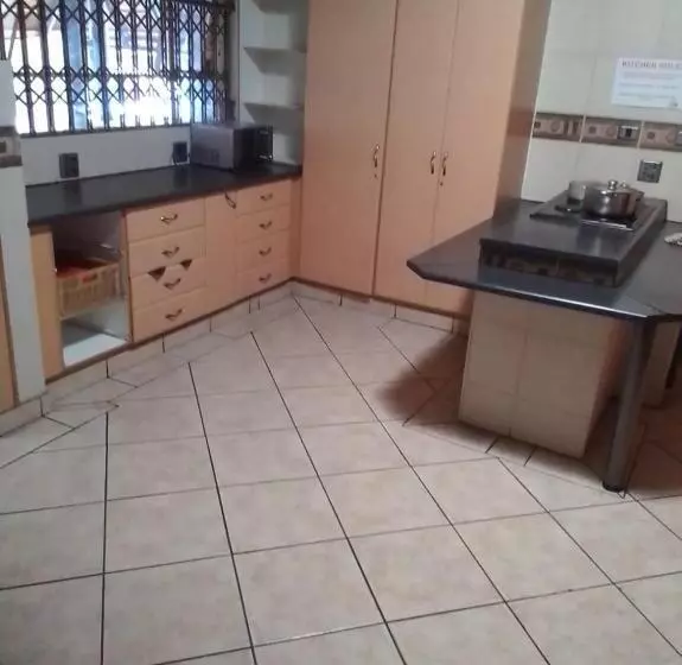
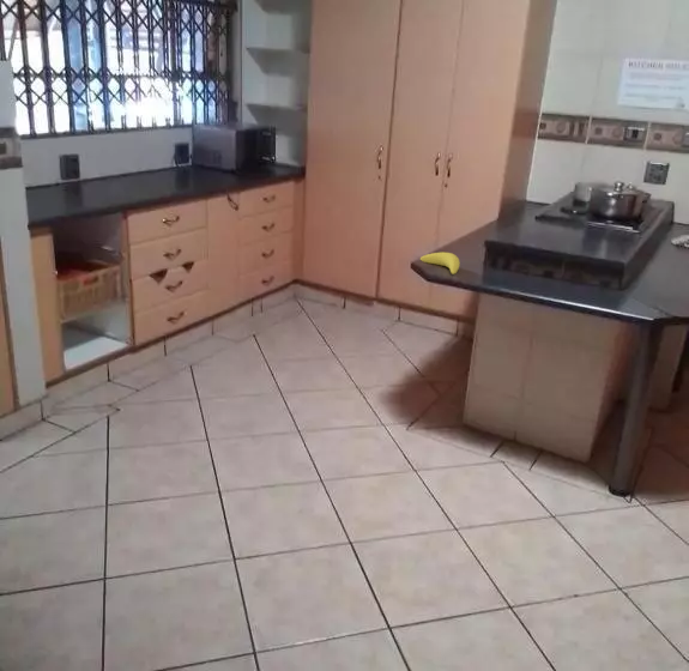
+ banana (446, 260)
